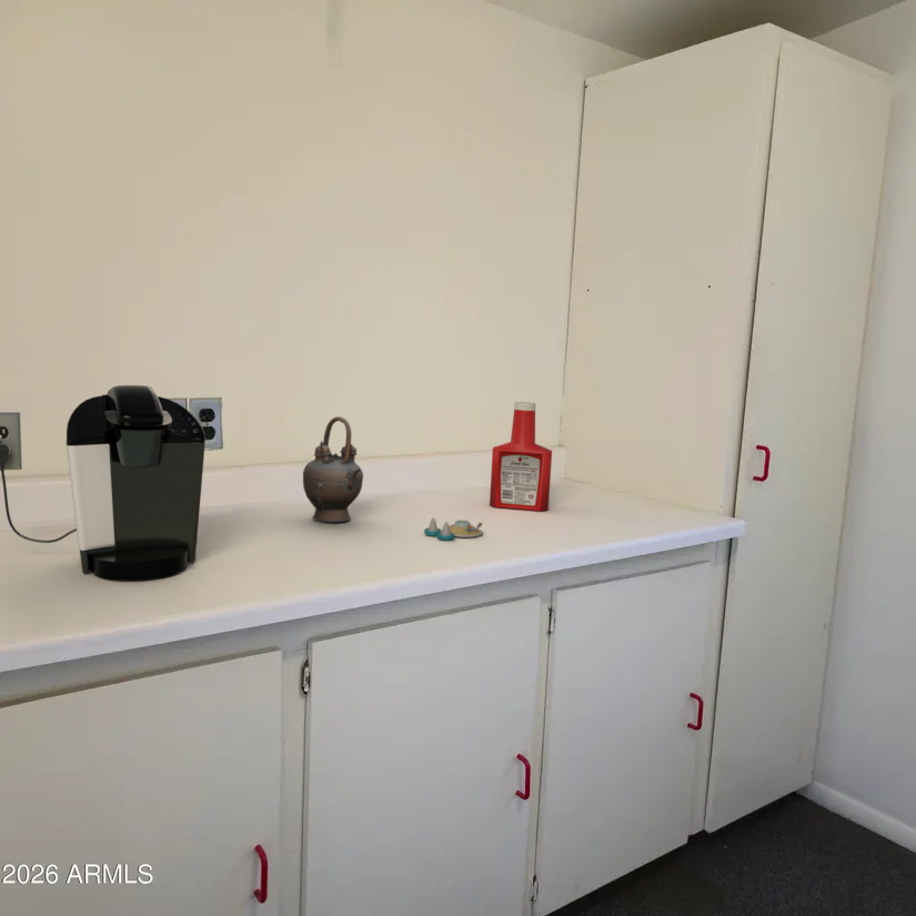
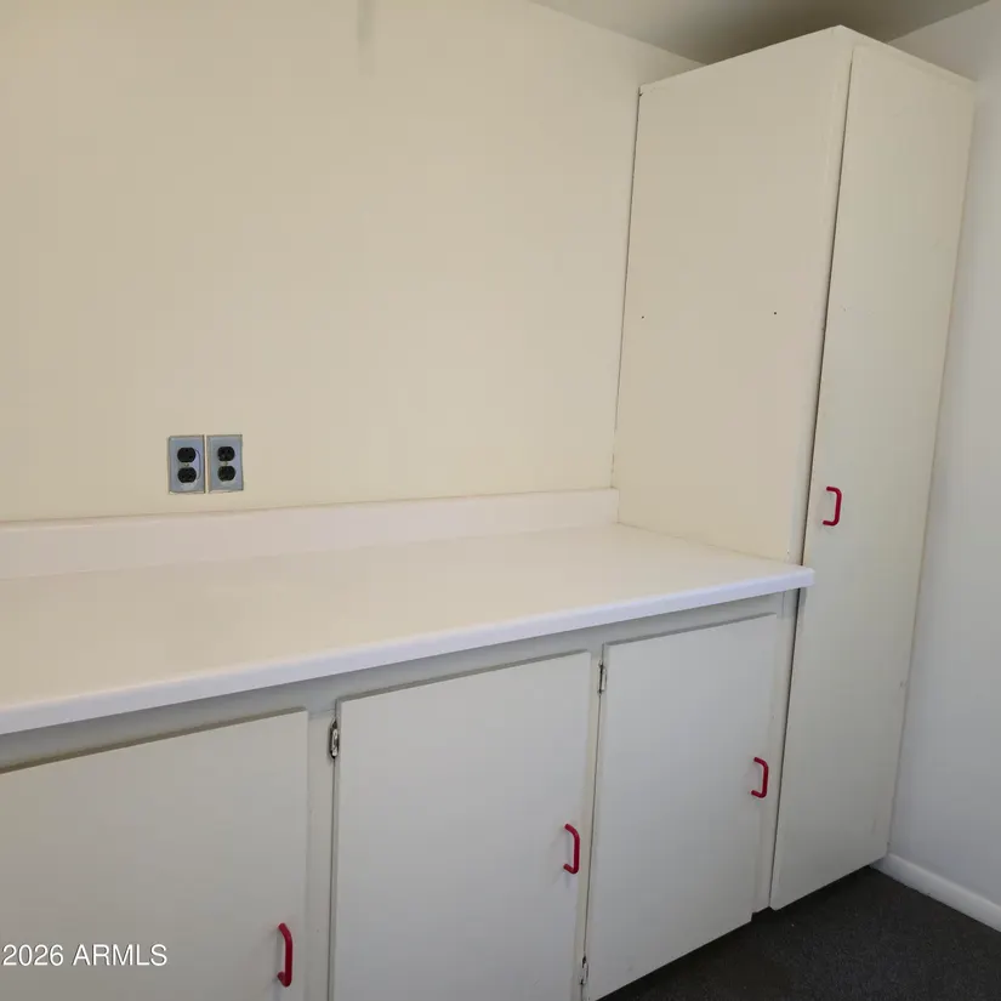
- teapot (336, 469)
- coffee maker (97, 476)
- salt and pepper shaker set (455, 525)
- soap bottle (522, 454)
